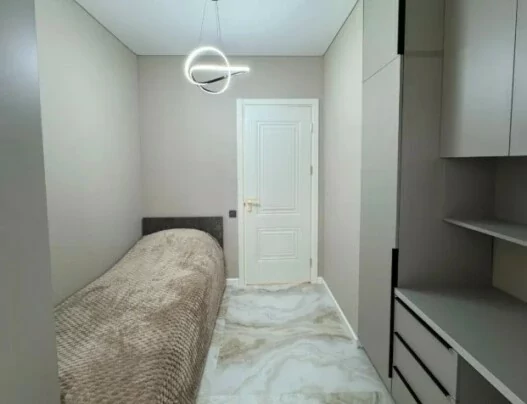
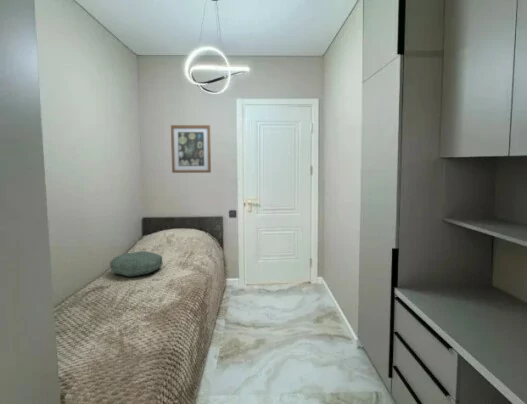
+ wall art (191, 149)
+ pillow (136, 263)
